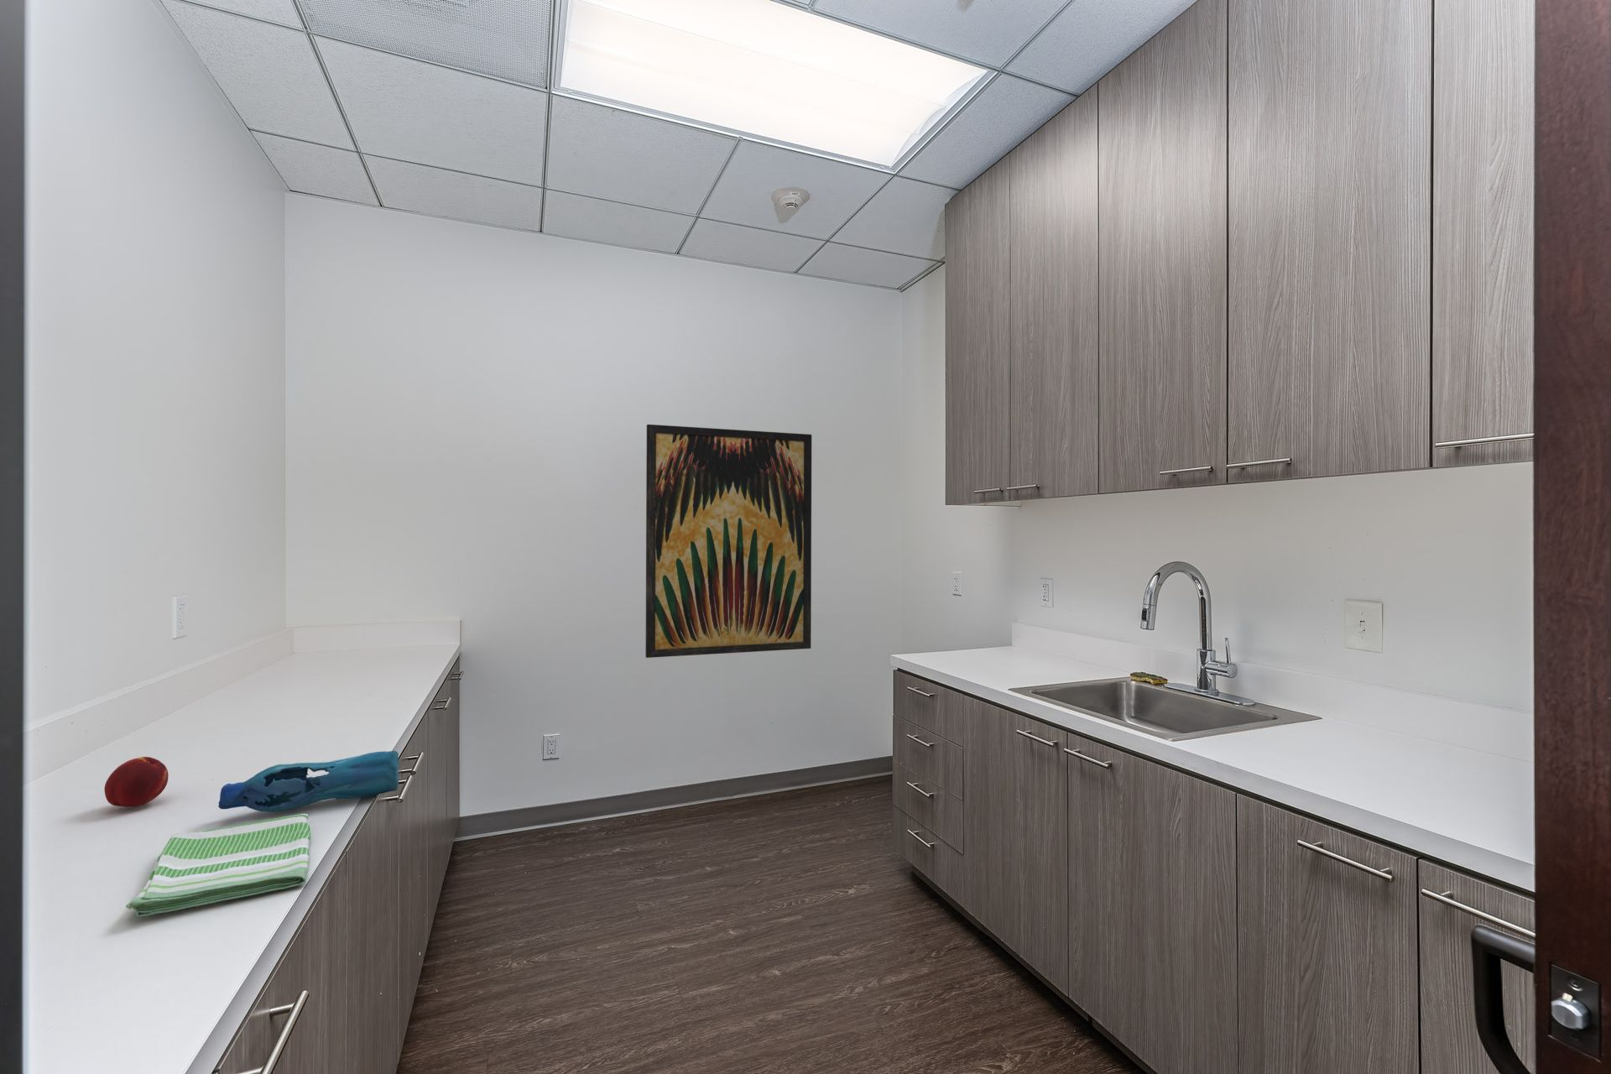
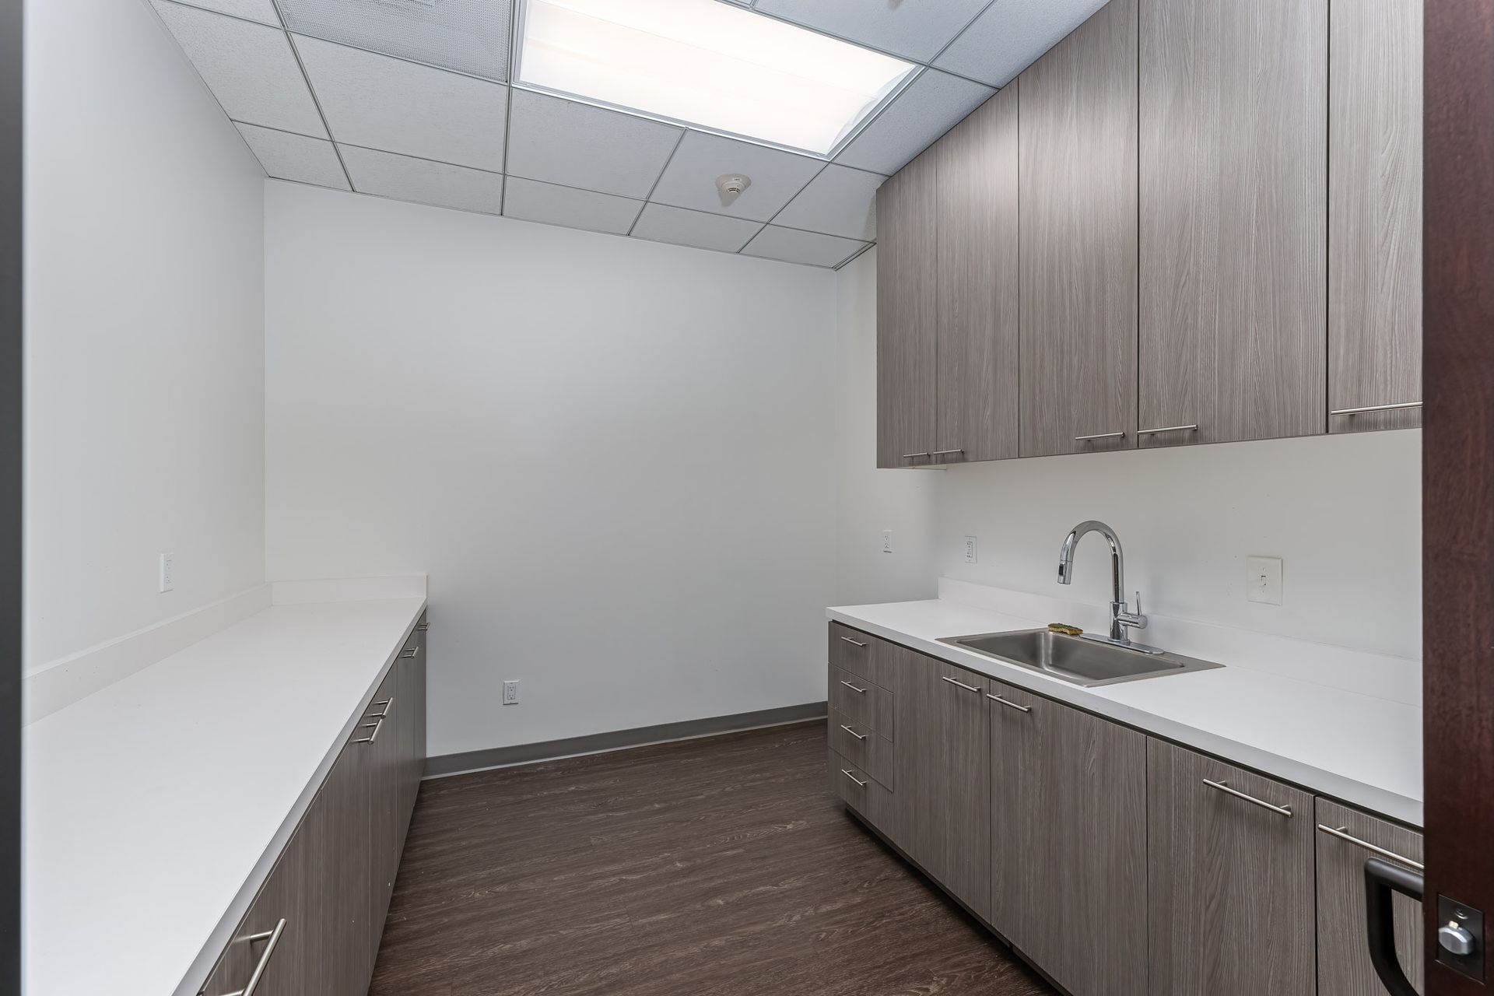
- dish towel (231, 857)
- peach (135, 782)
- wall art (731, 541)
- bottle (314, 782)
